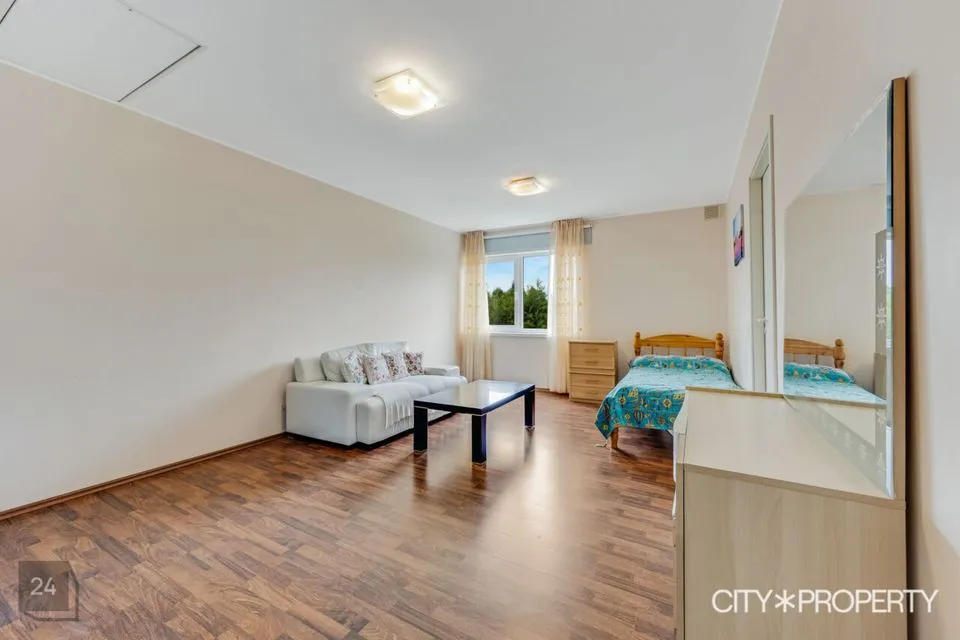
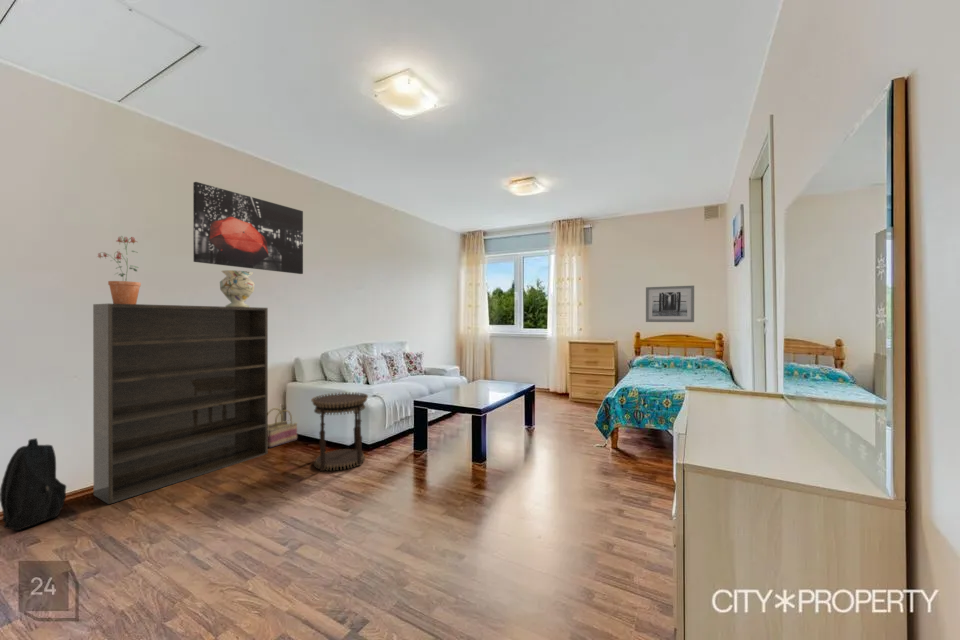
+ backpack (33, 479)
+ wall art (669, 304)
+ potted plant (120, 268)
+ bookshelf (192, 389)
+ basket (279, 425)
+ decorative vase (237, 289)
+ wall art (254, 233)
+ side table (354, 429)
